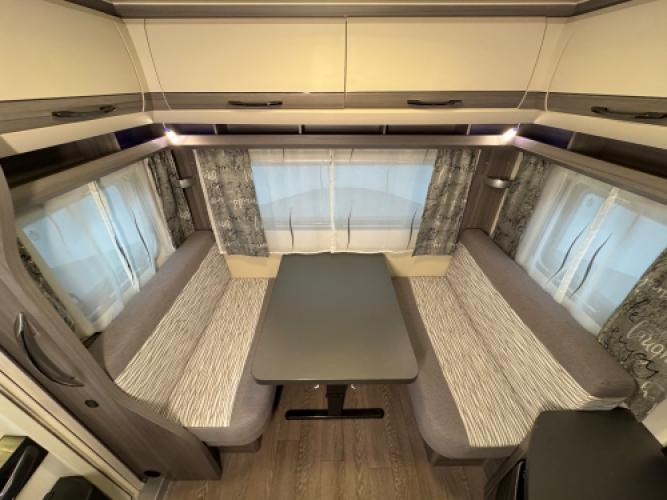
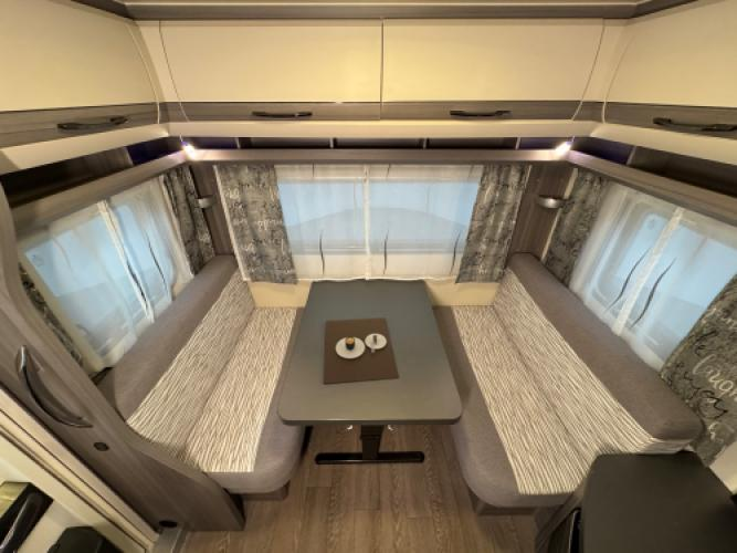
+ place mat (358, 342)
